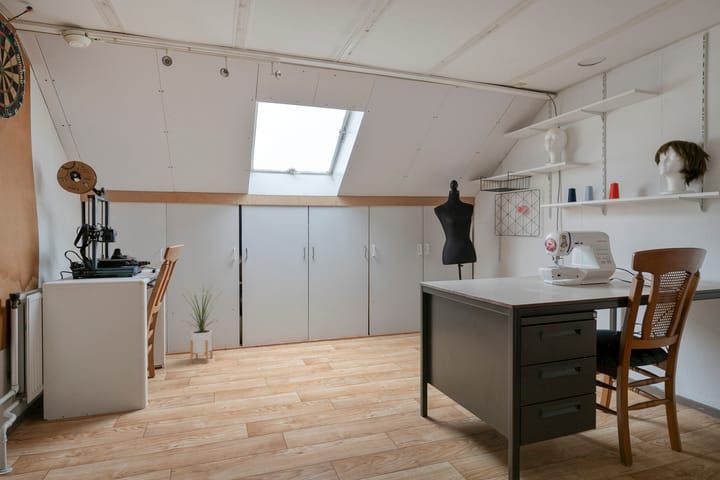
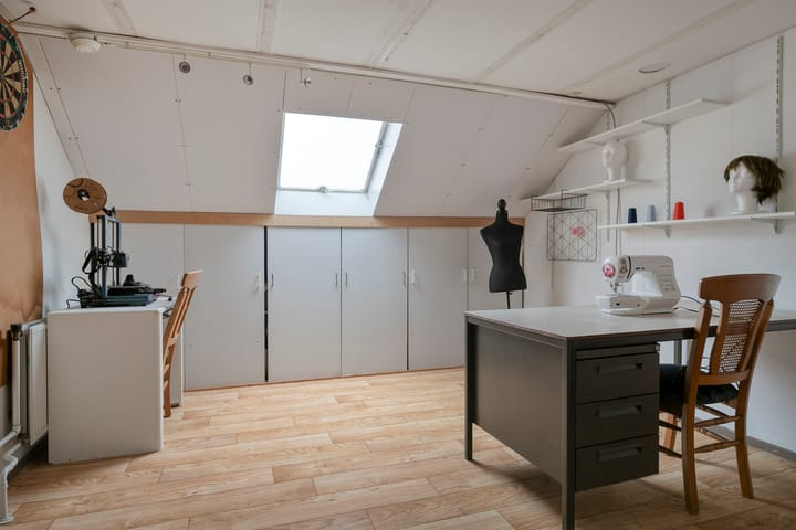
- house plant (200, 322)
